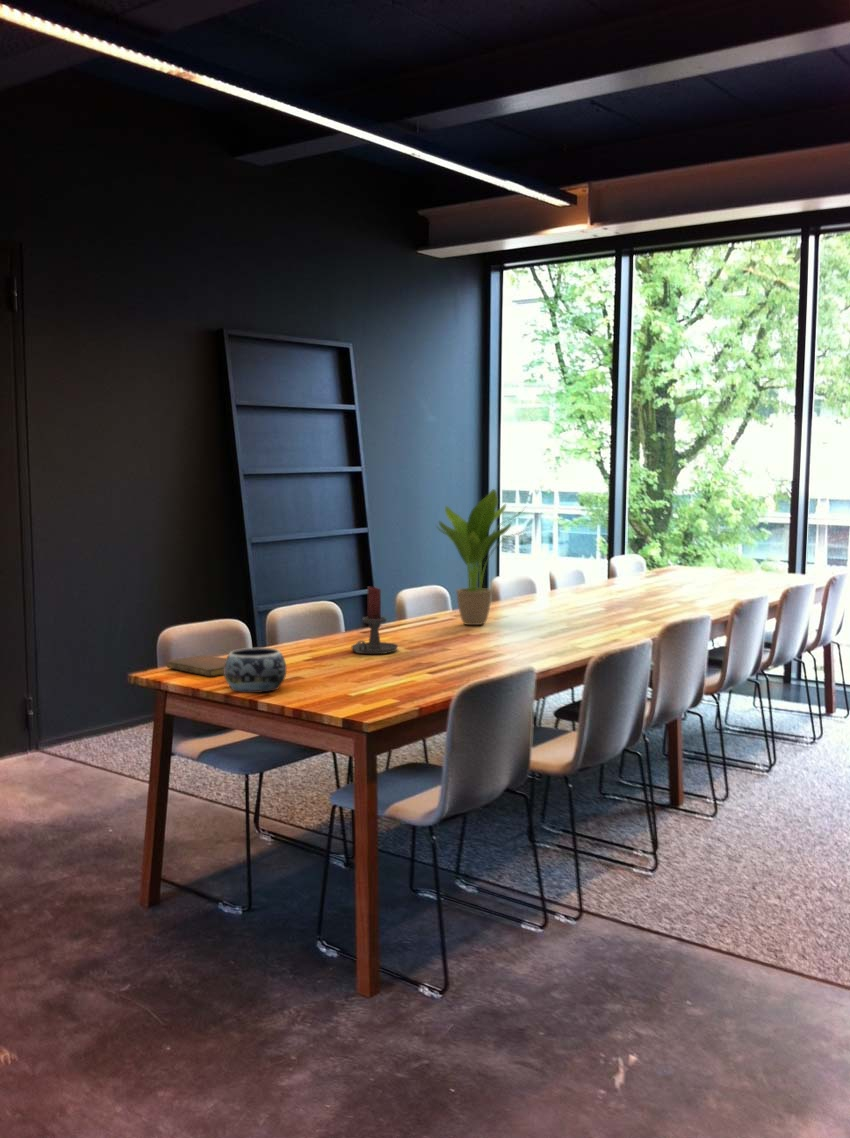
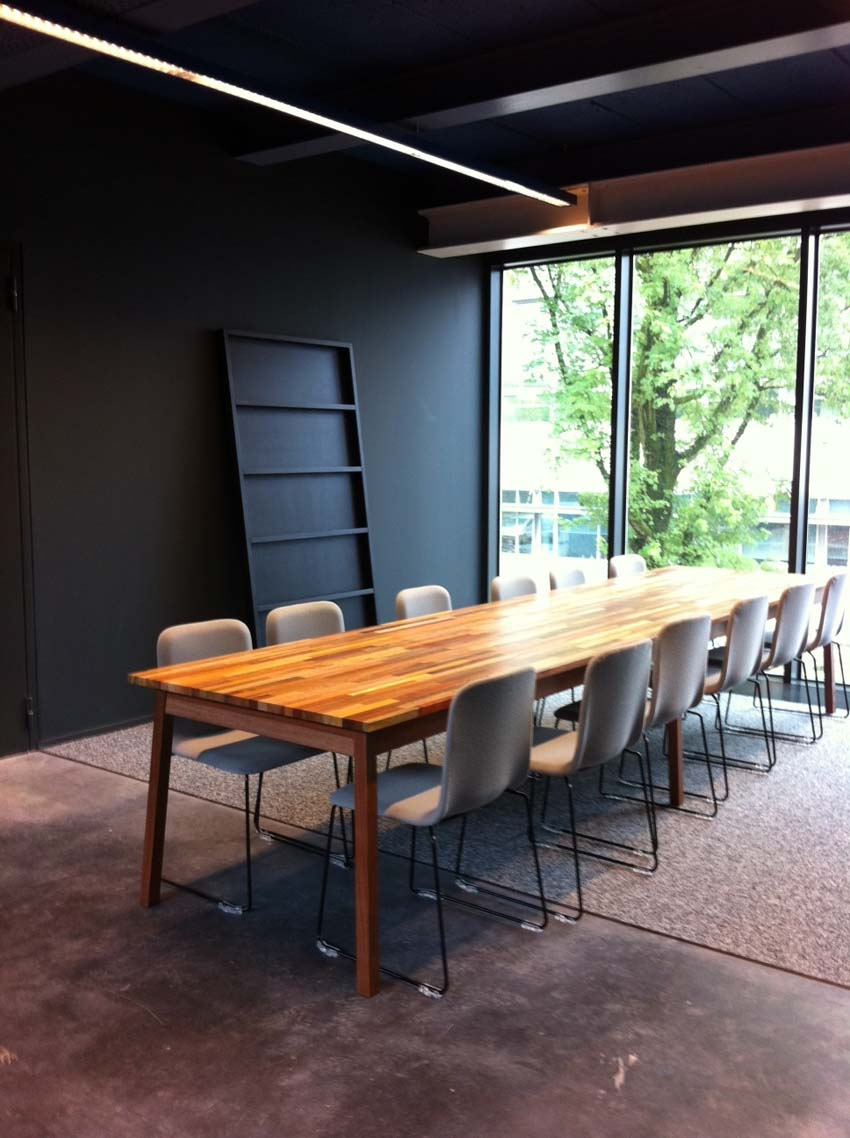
- candle holder (371, 619)
- decorative bowl (255, 670)
- potted plant (484, 556)
- notebook (207, 665)
